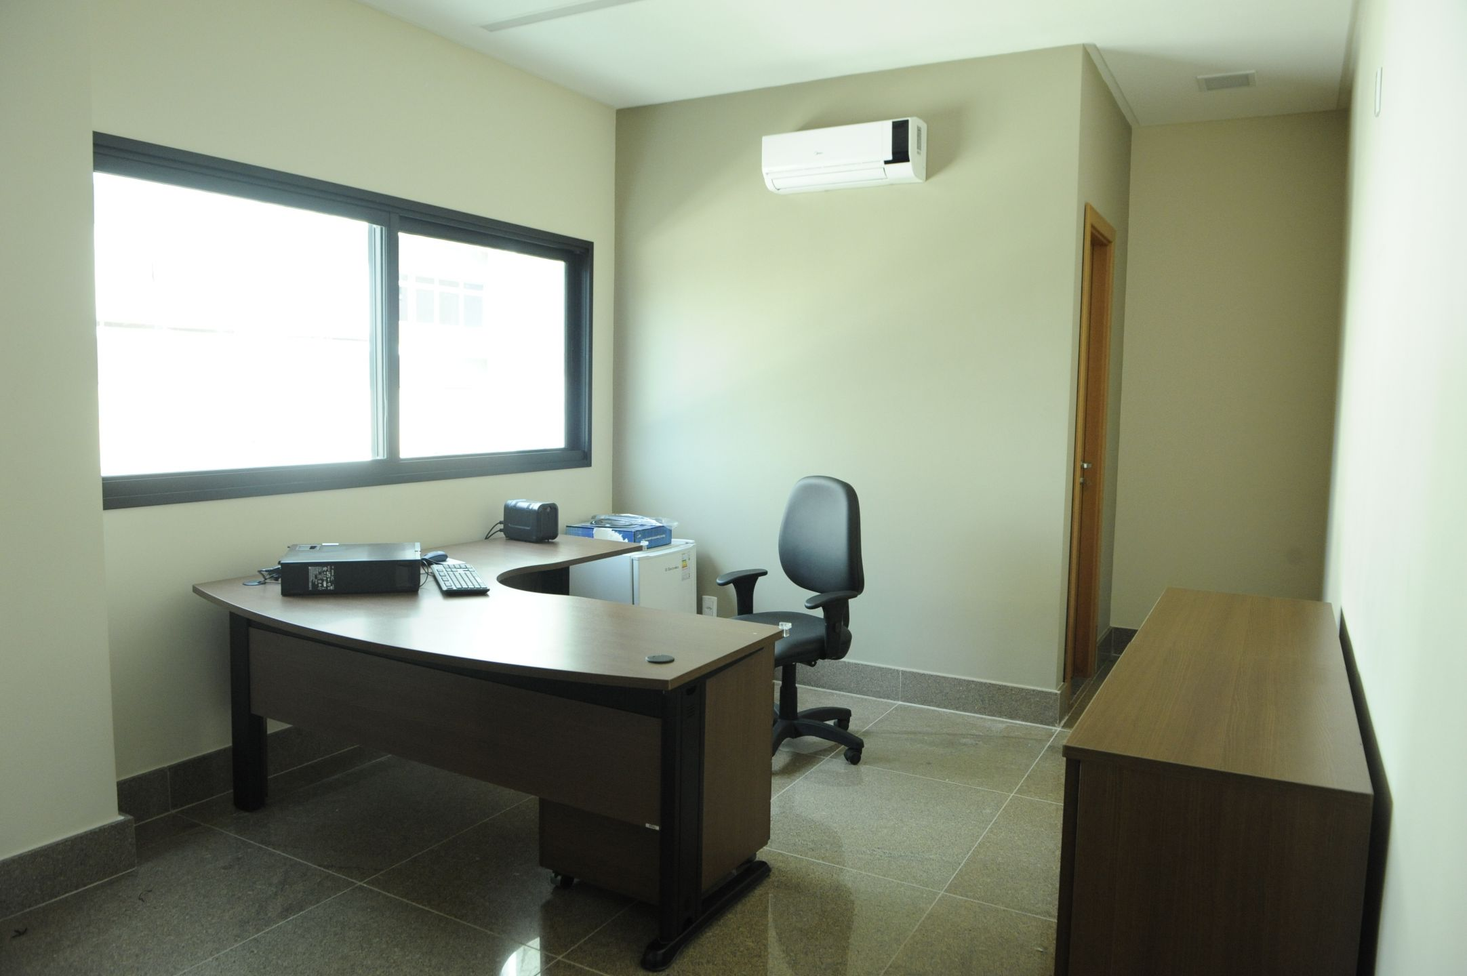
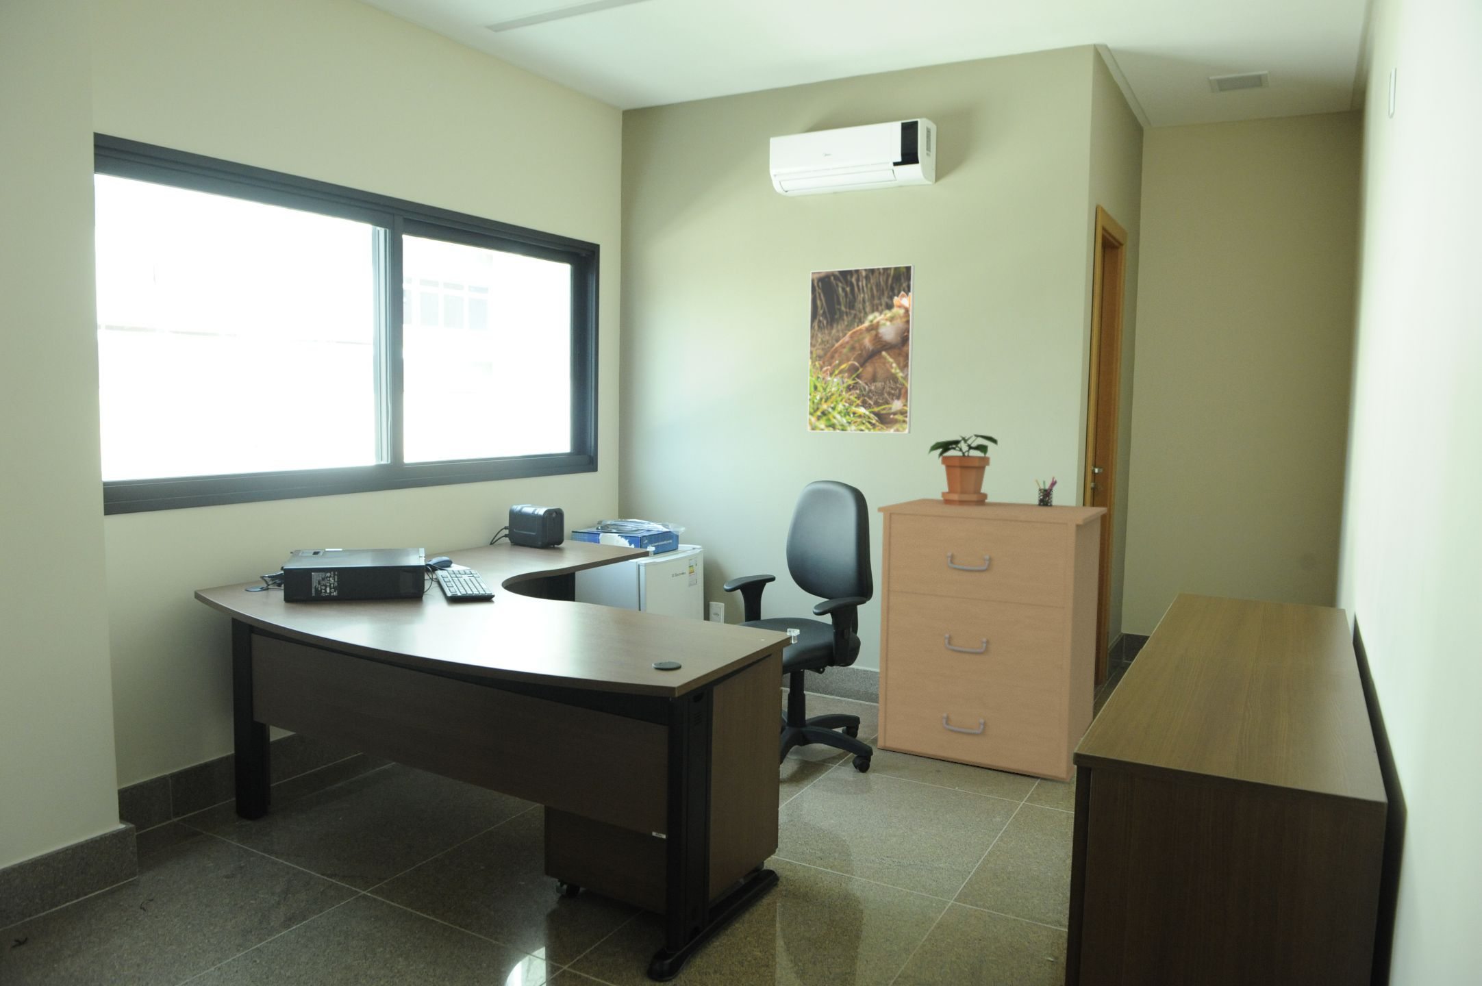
+ filing cabinet (990, 626)
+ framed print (859, 351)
+ potted plant (957, 469)
+ pen holder (1045, 491)
